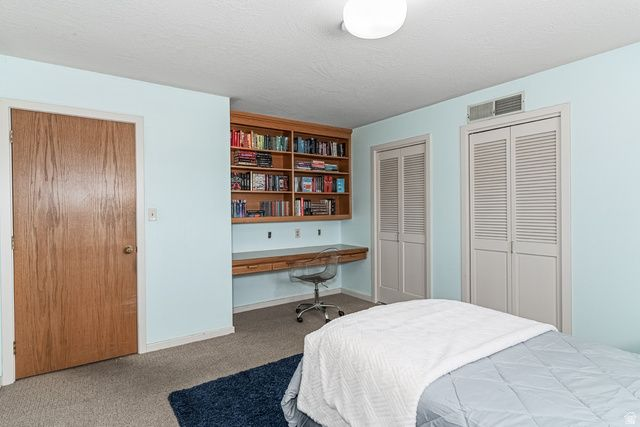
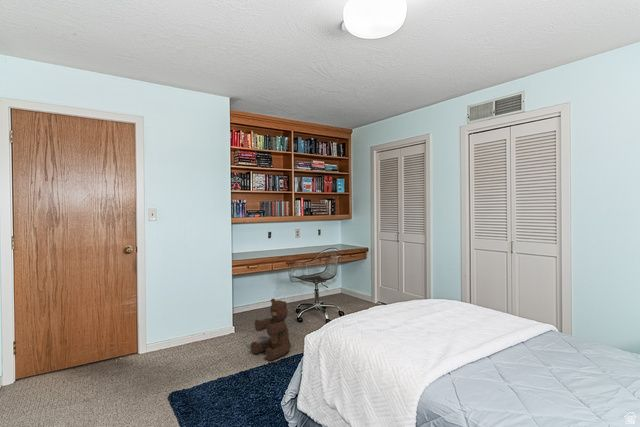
+ teddy bear (273, 327)
